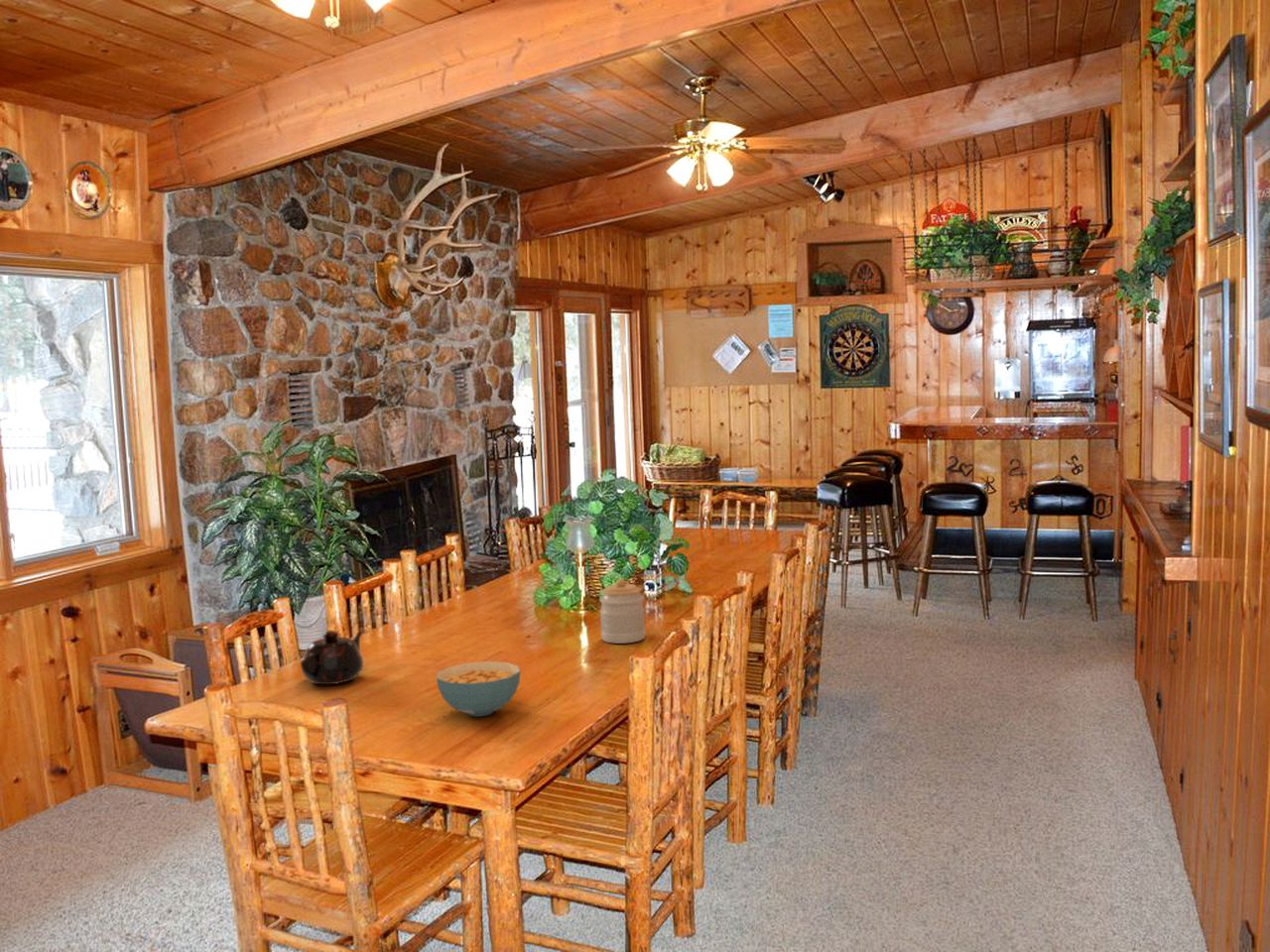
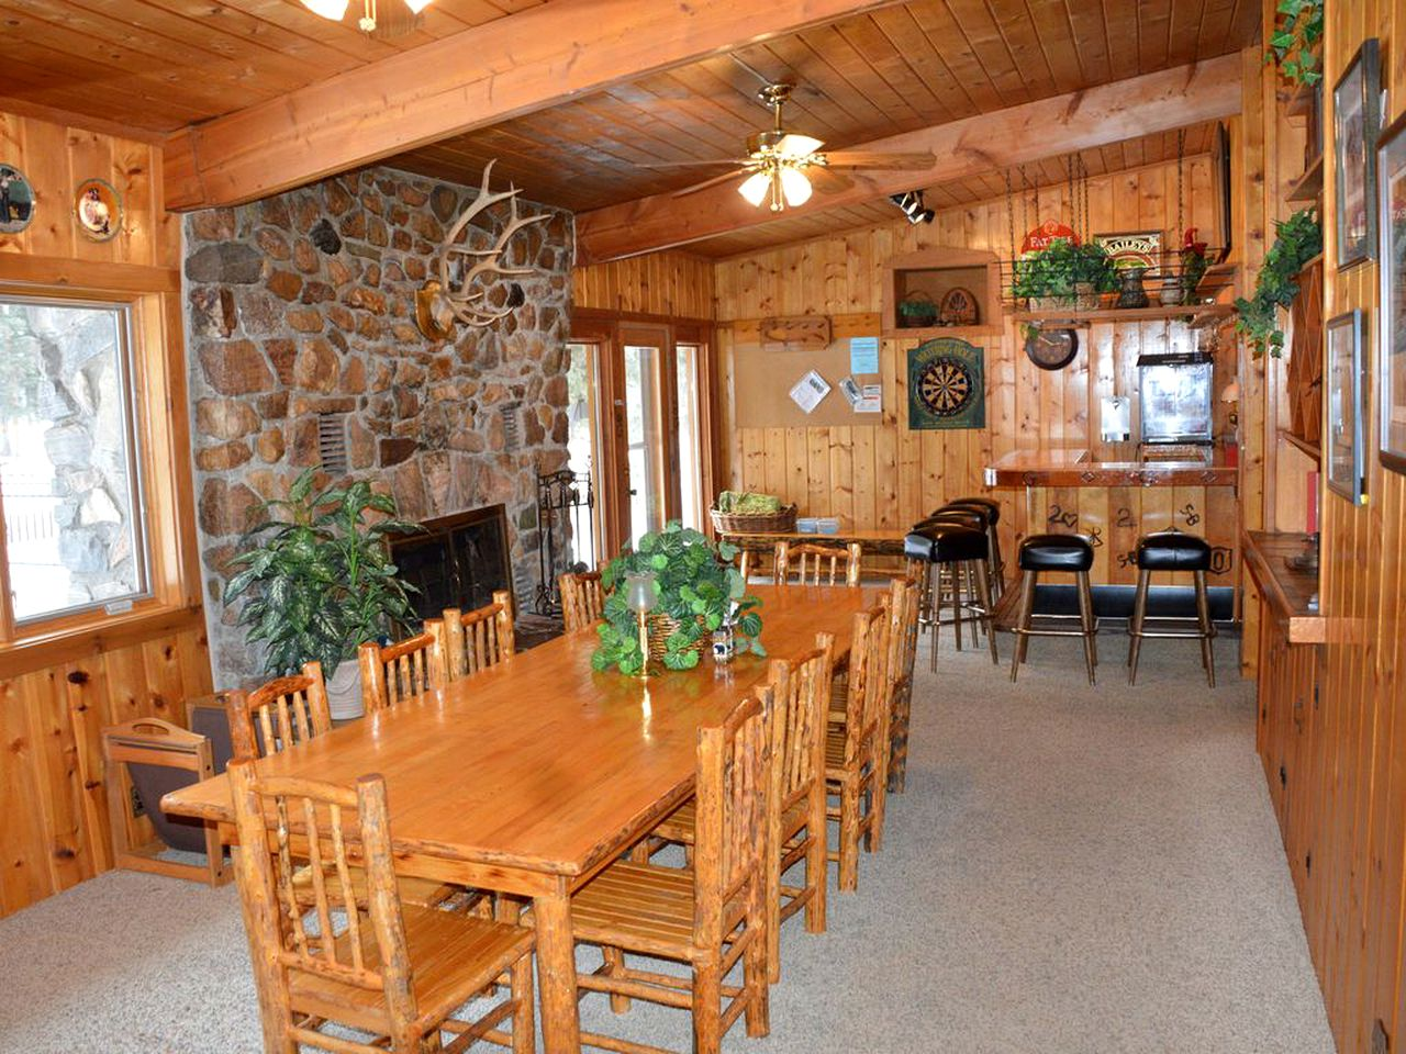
- cereal bowl (479, 692)
- teapot (333, 654)
- jar (622, 608)
